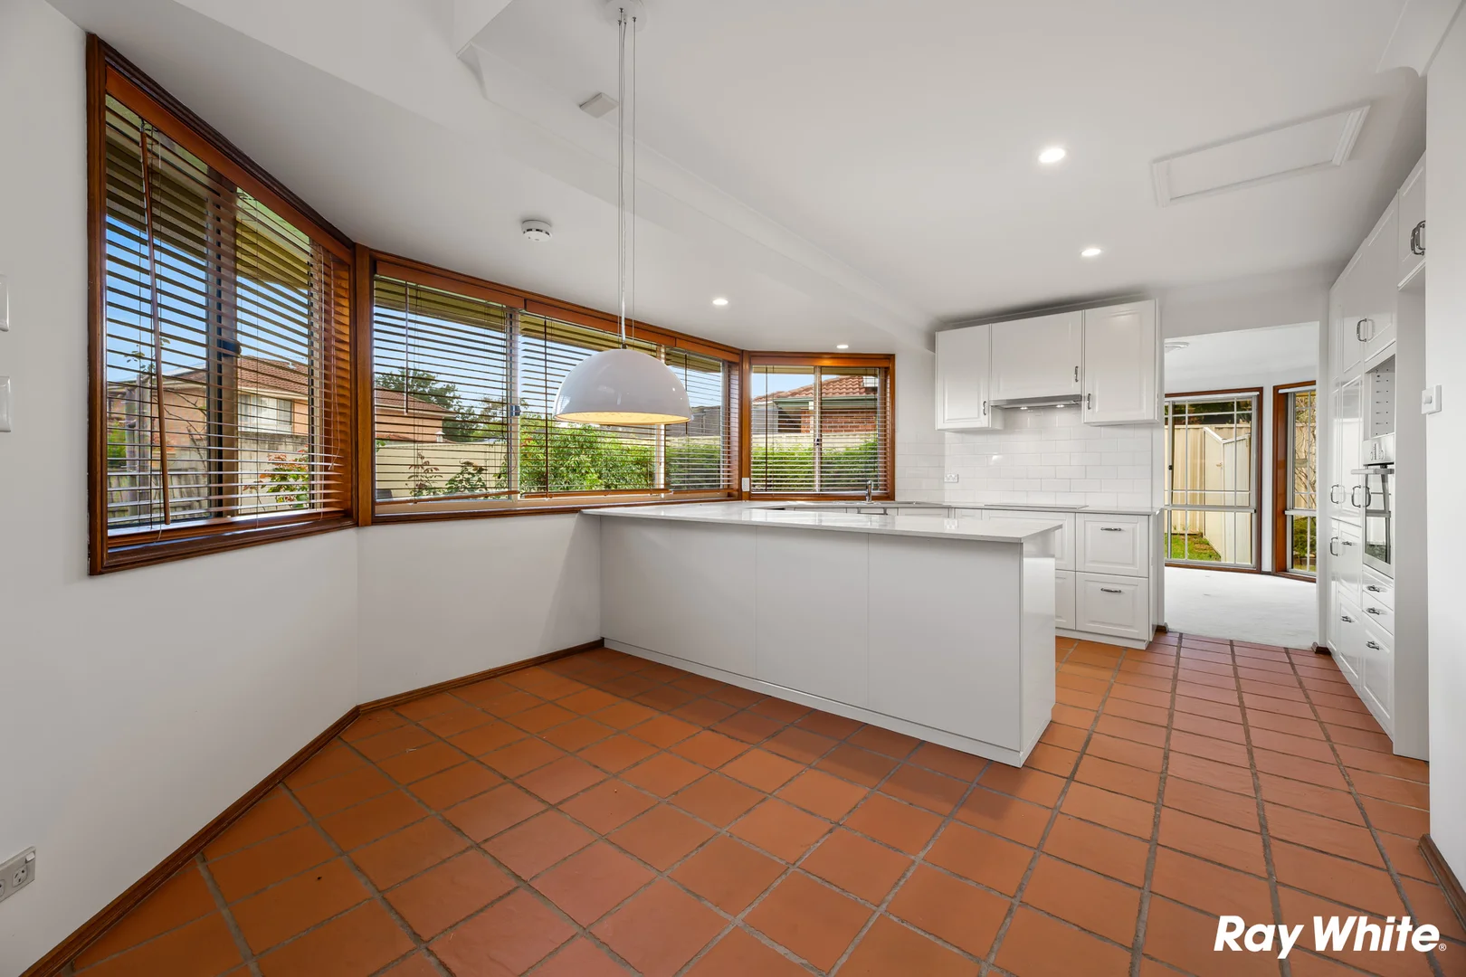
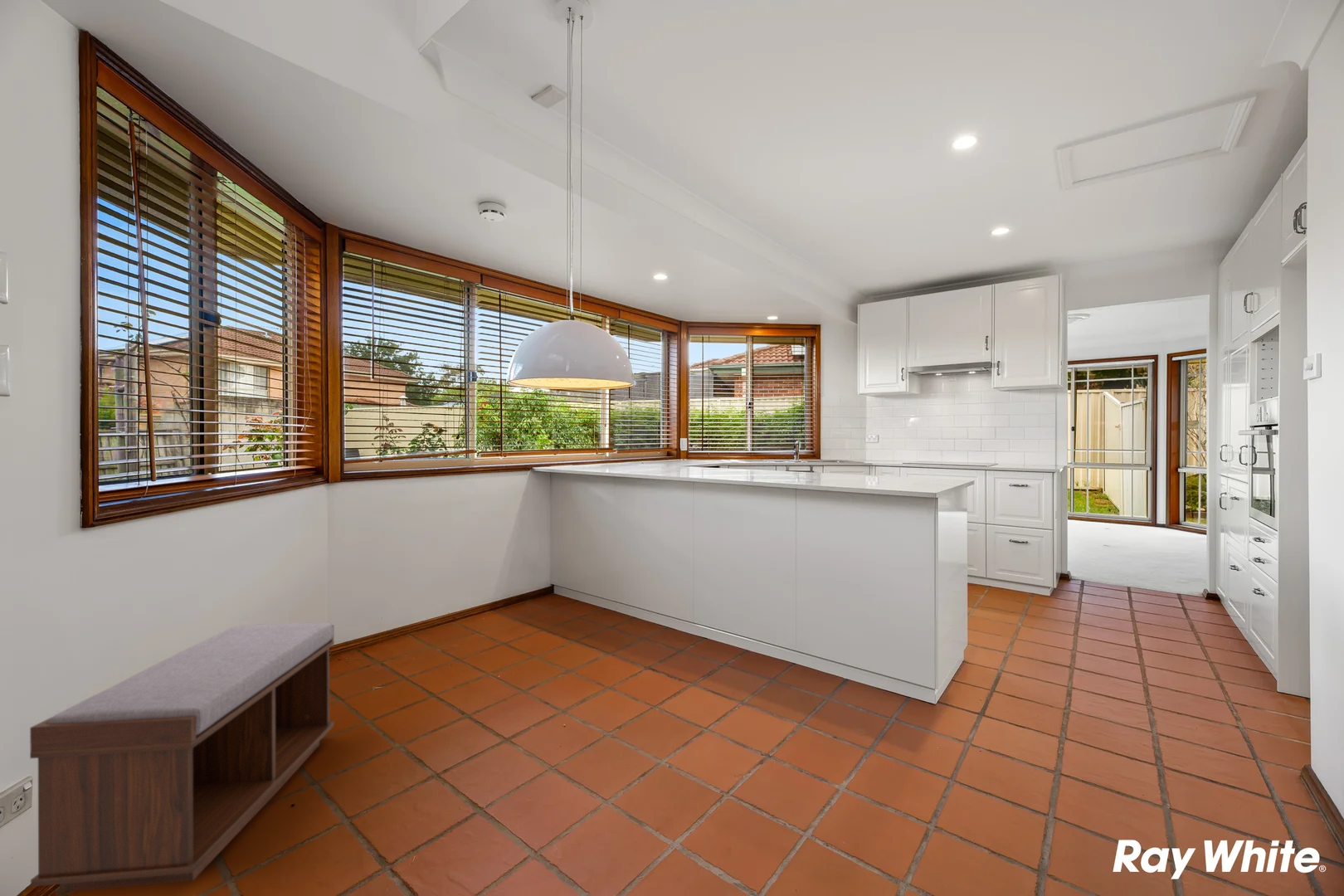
+ bench (217, 730)
